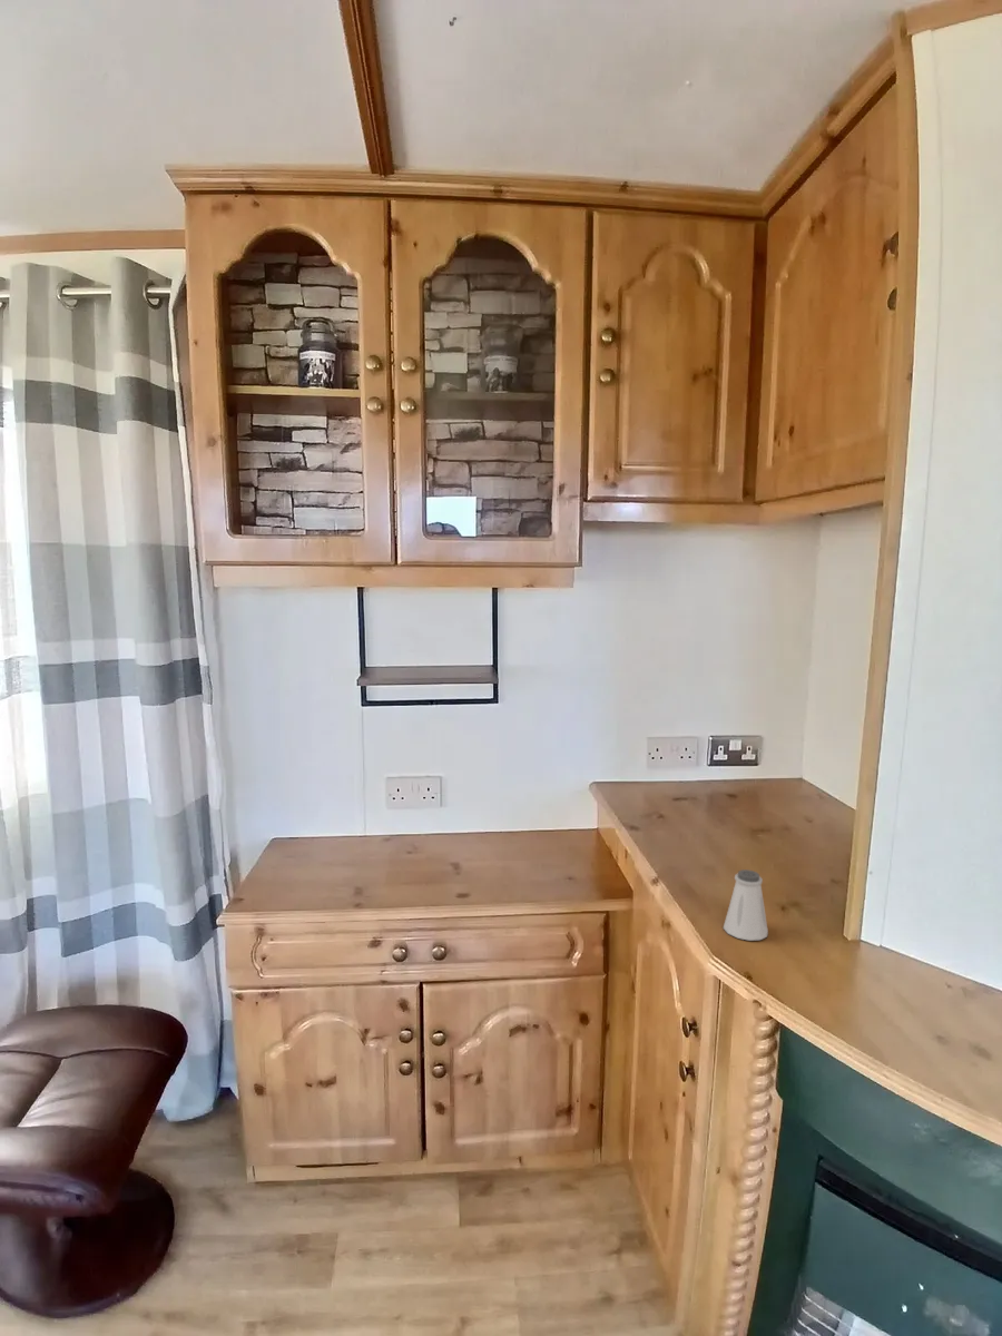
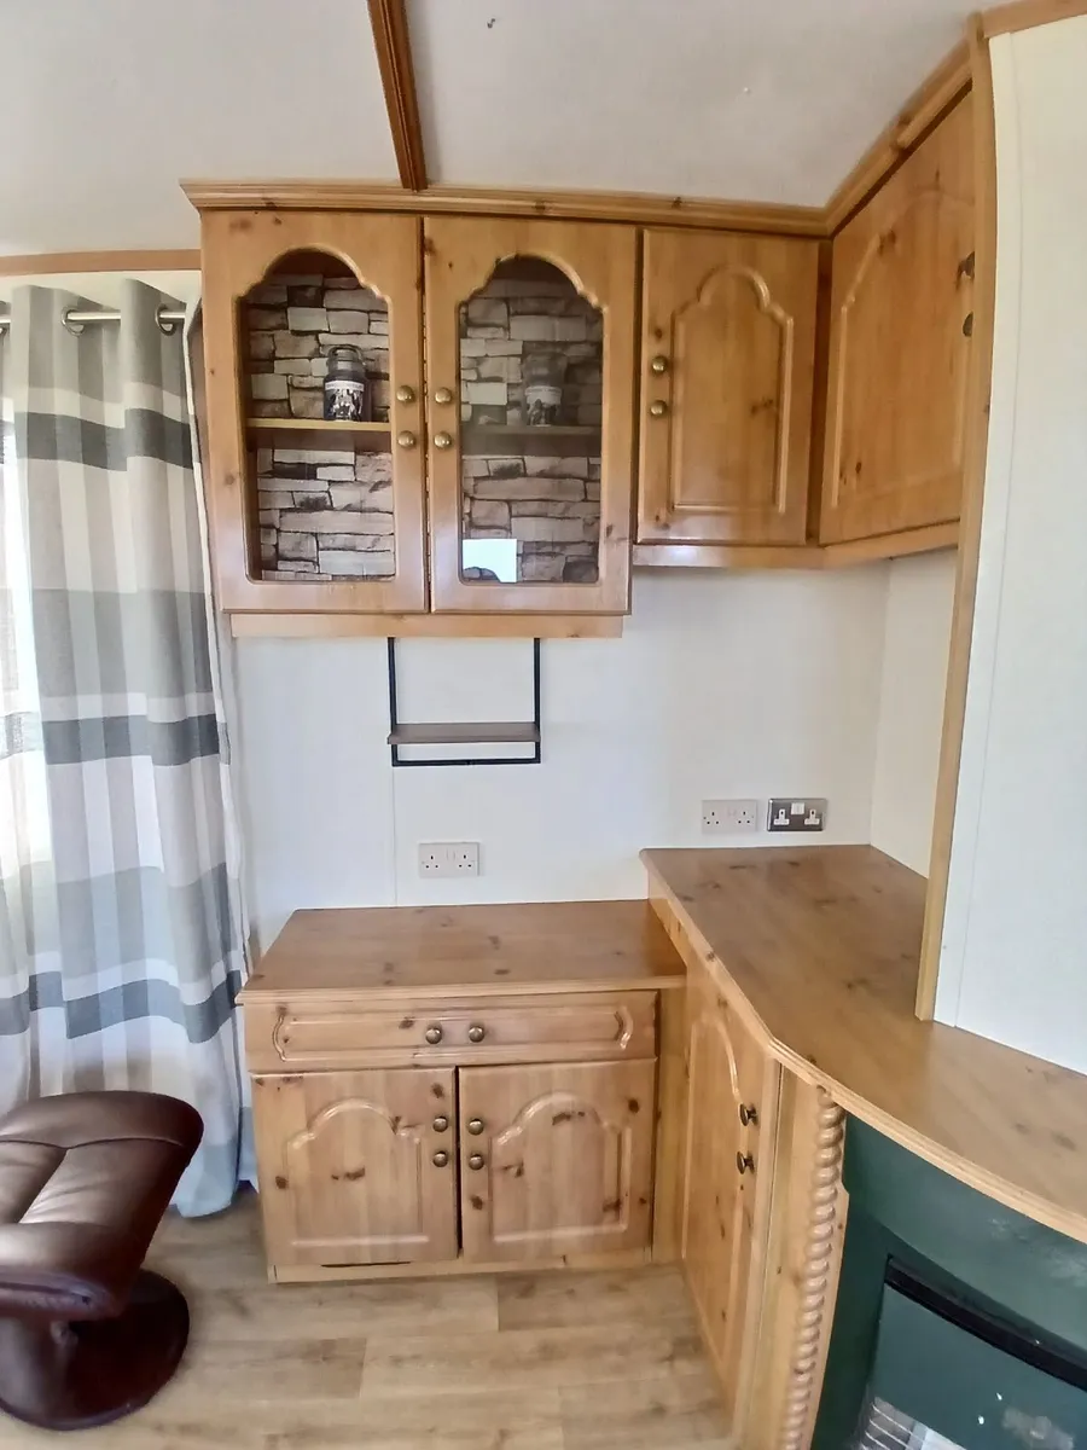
- saltshaker (747, 902)
